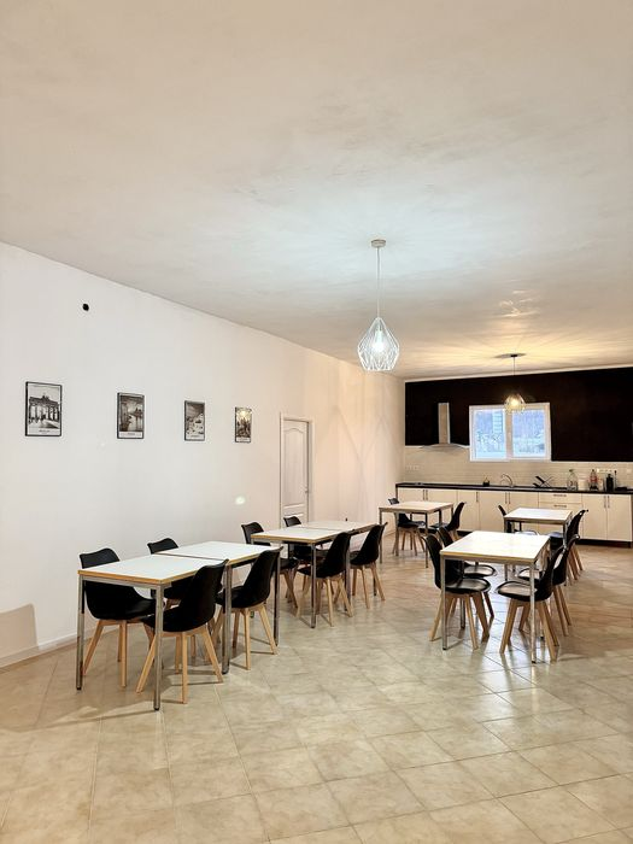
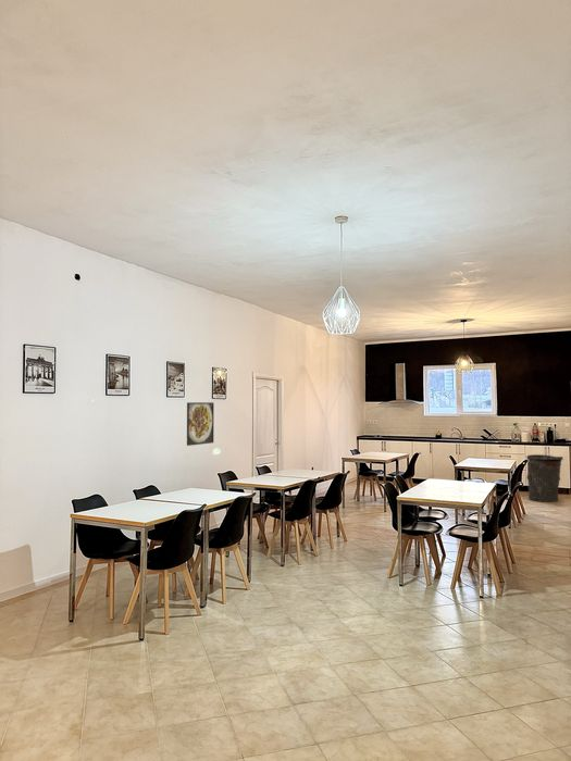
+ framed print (200, 423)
+ trash can (545, 477)
